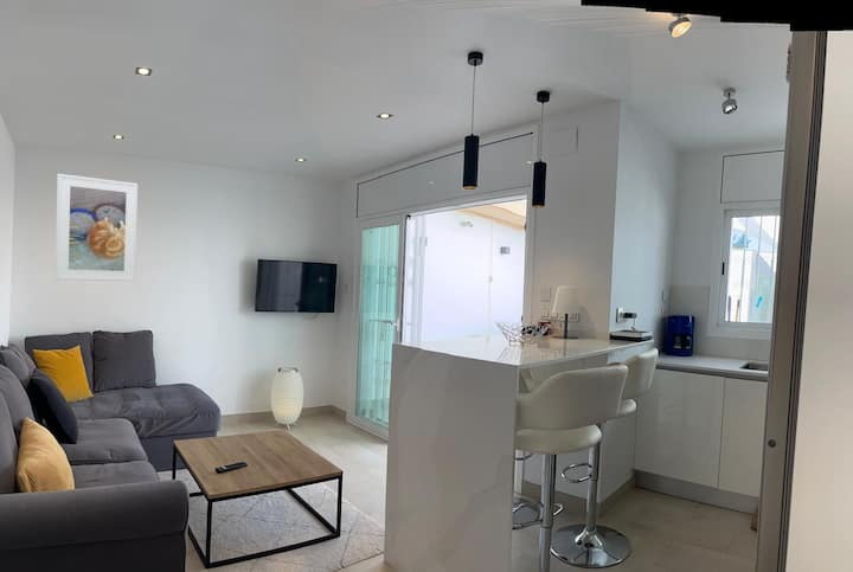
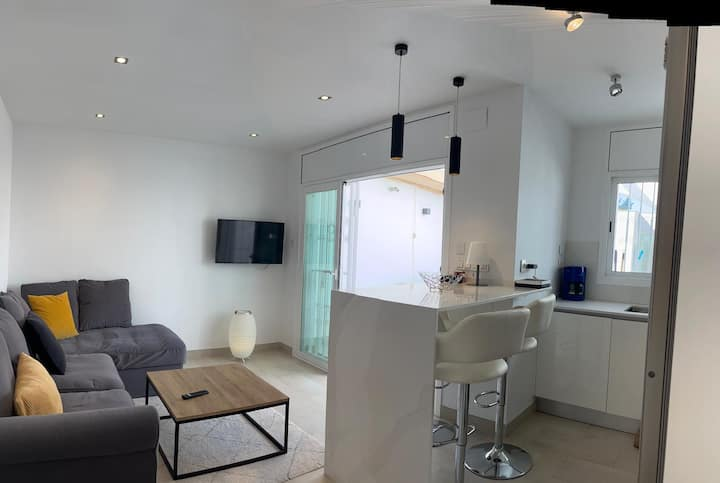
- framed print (97, 230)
